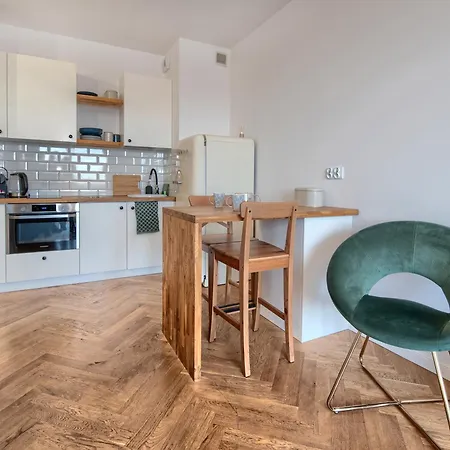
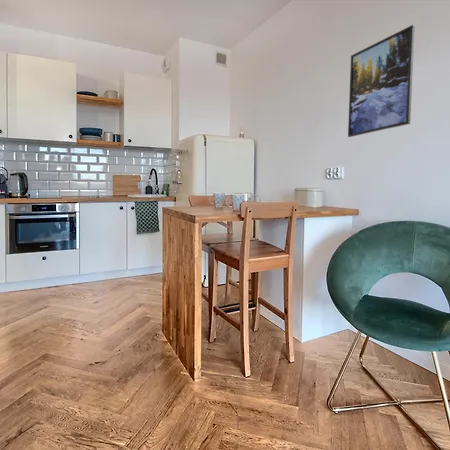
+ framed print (378, 86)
